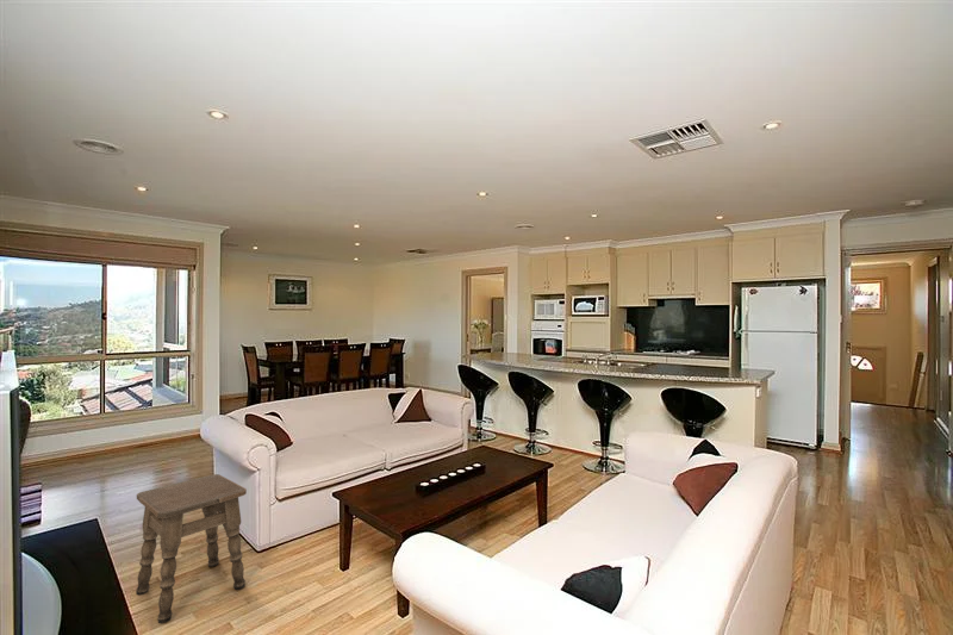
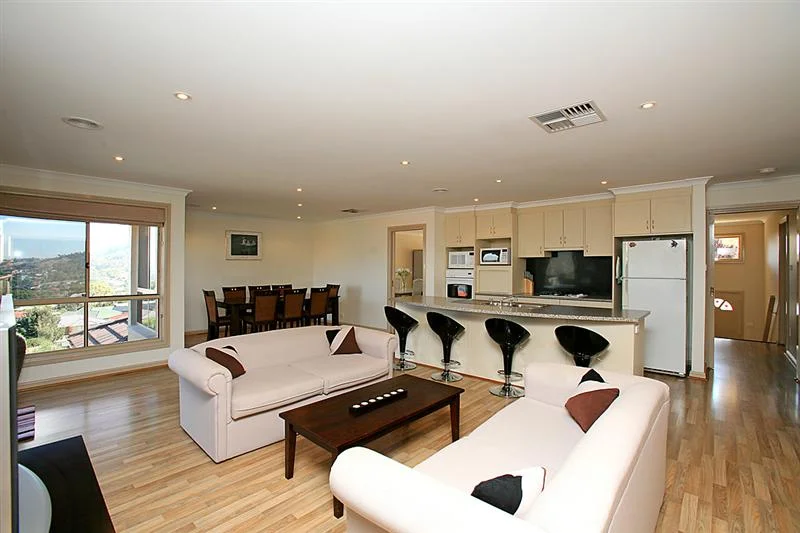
- side table (191, 534)
